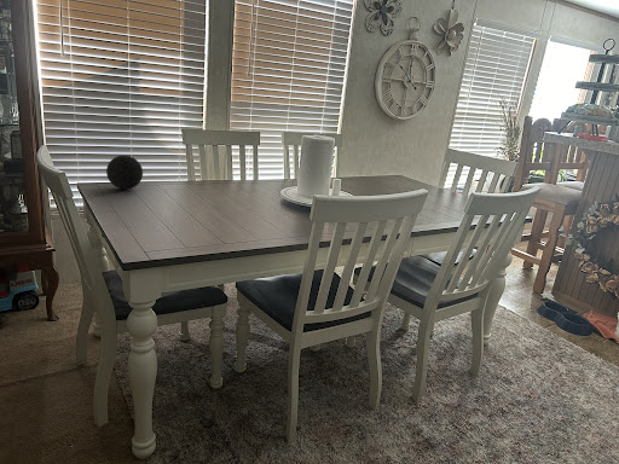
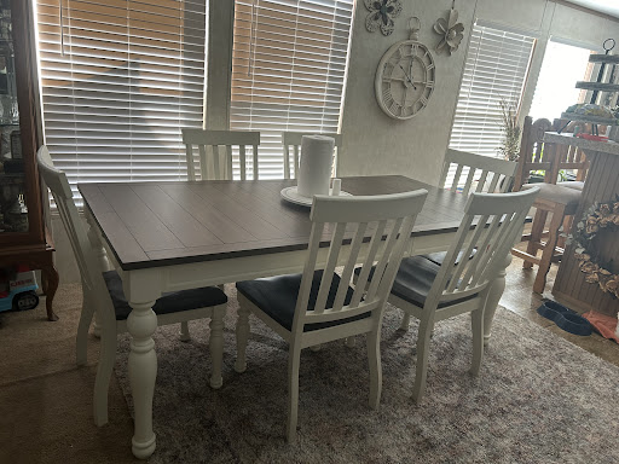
- decorative ball (125, 172)
